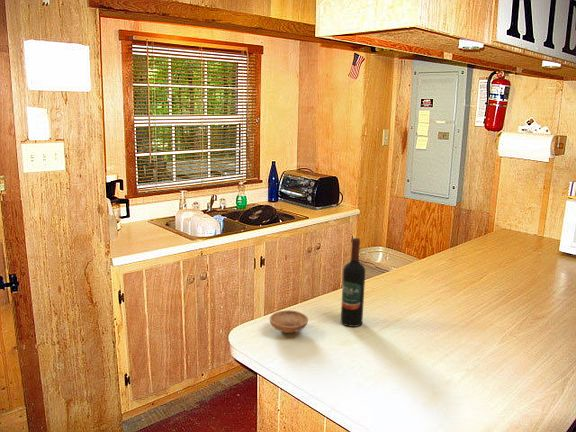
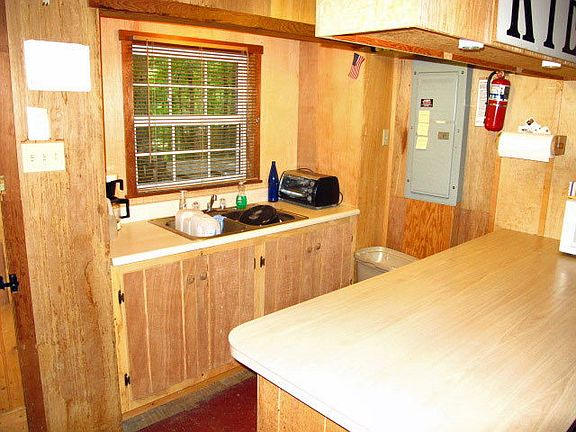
- wine bottle (353, 281)
- bowl (288, 324)
